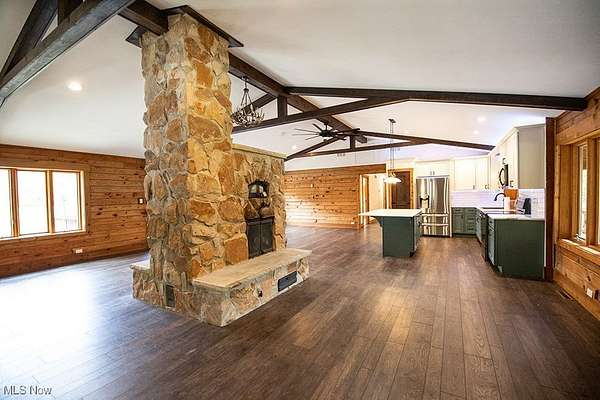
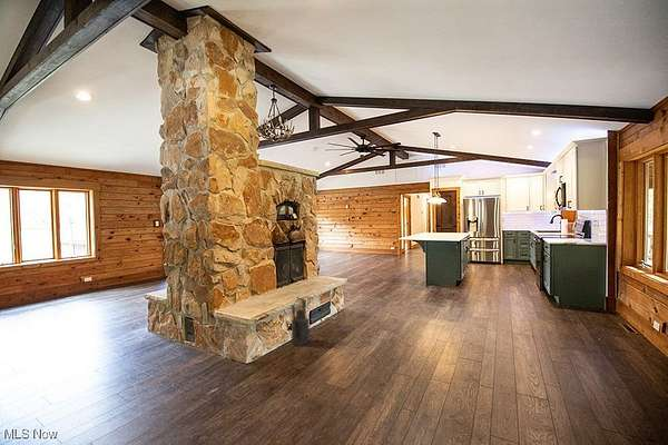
+ lantern (303, 318)
